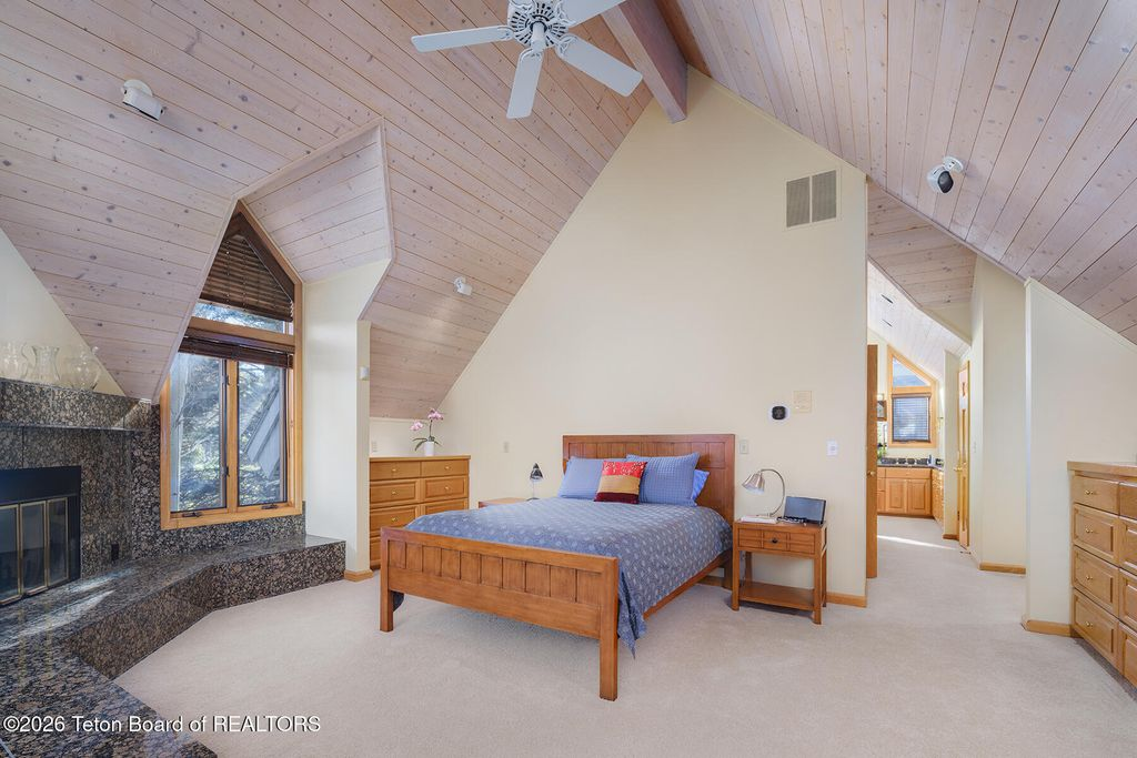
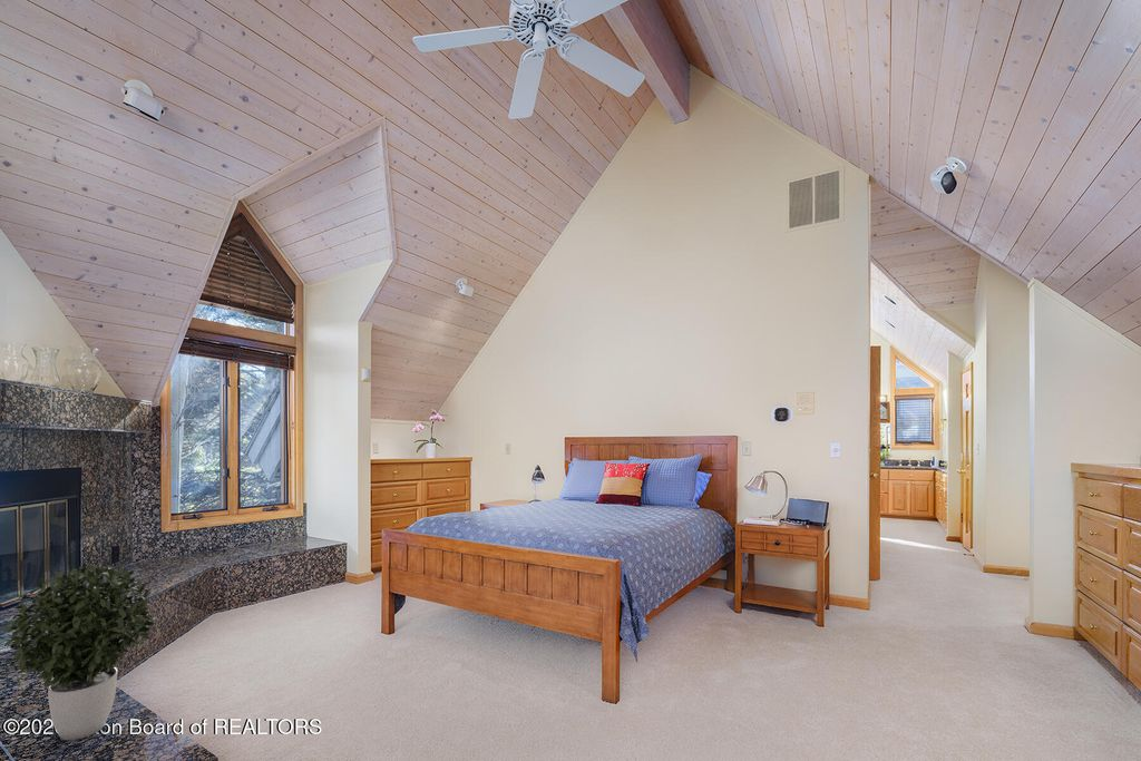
+ potted plant (85, 647)
